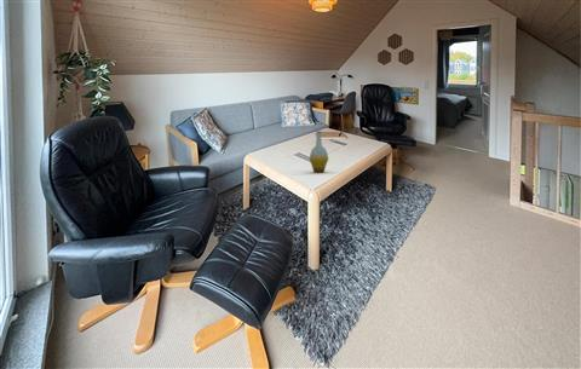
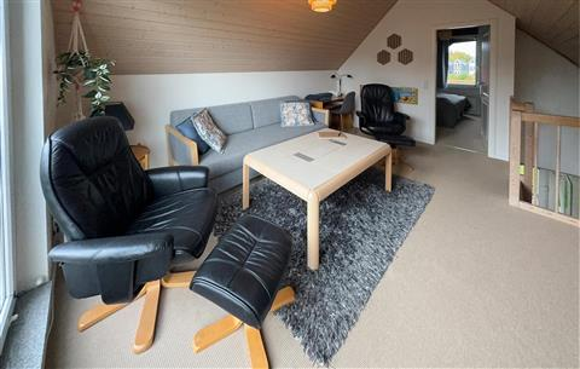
- bottle (318, 151)
